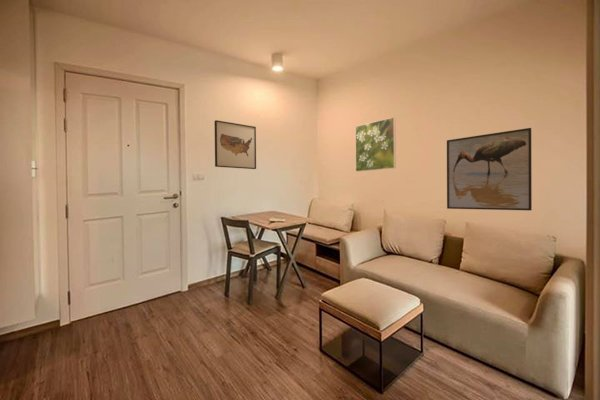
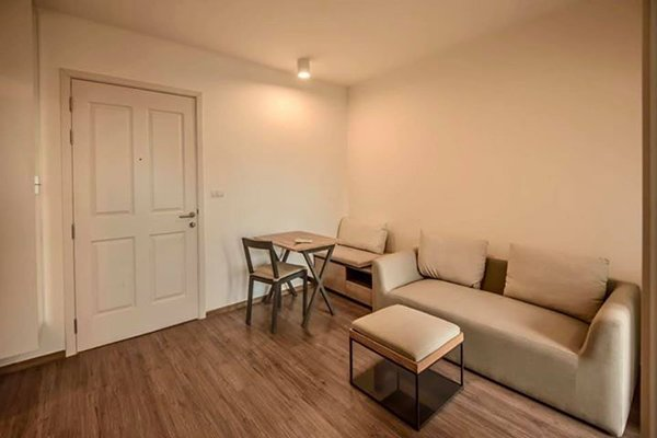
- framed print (374, 146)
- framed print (485, 172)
- wall art (236, 145)
